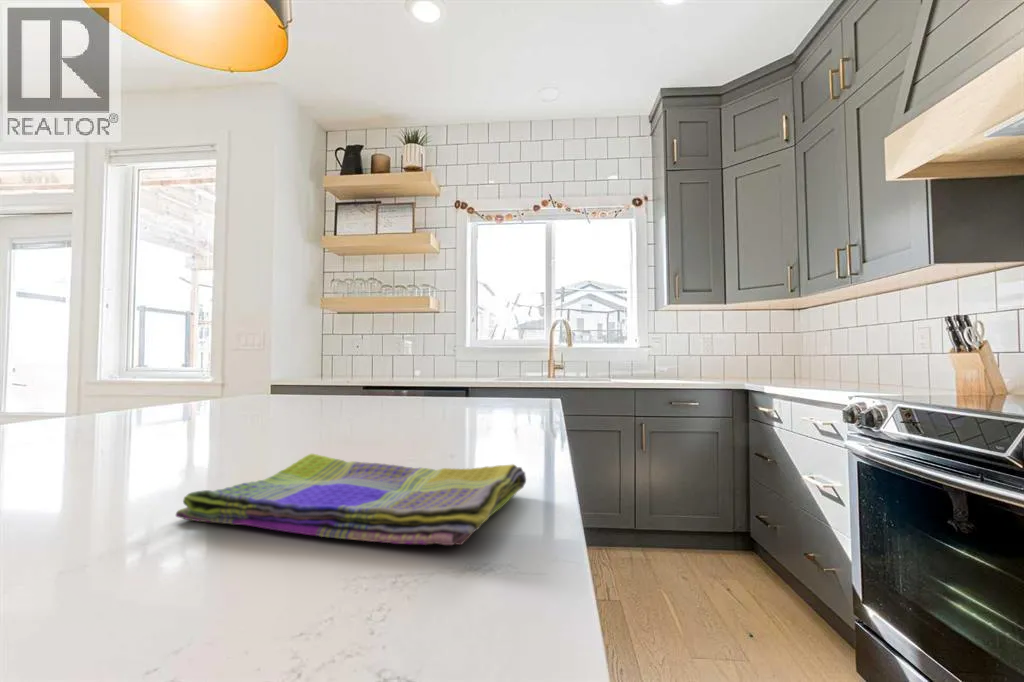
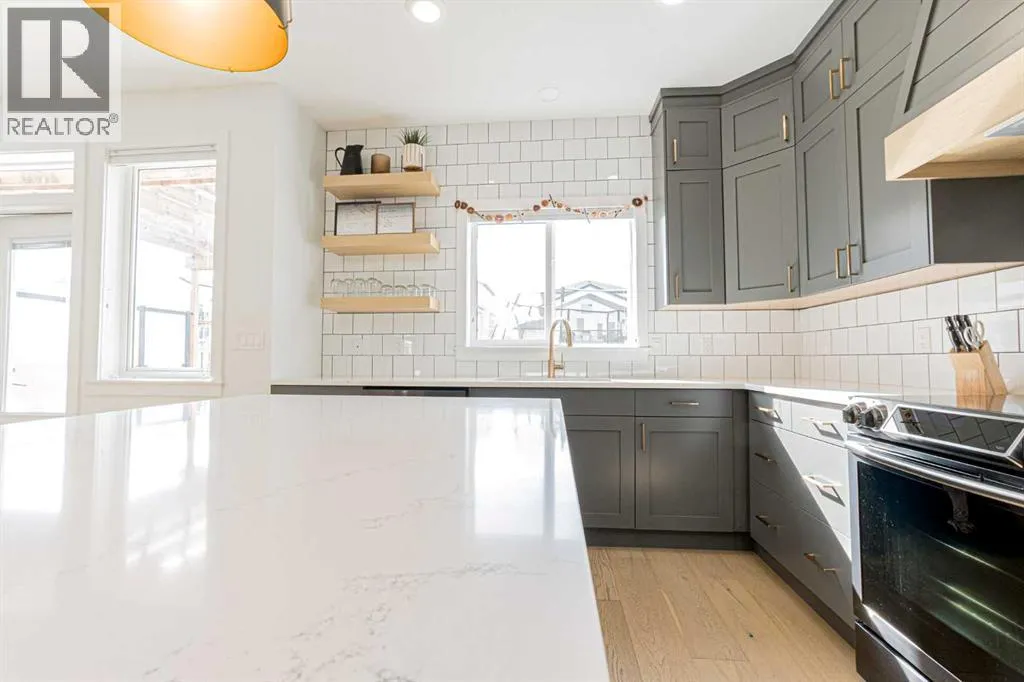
- dish towel (374, 488)
